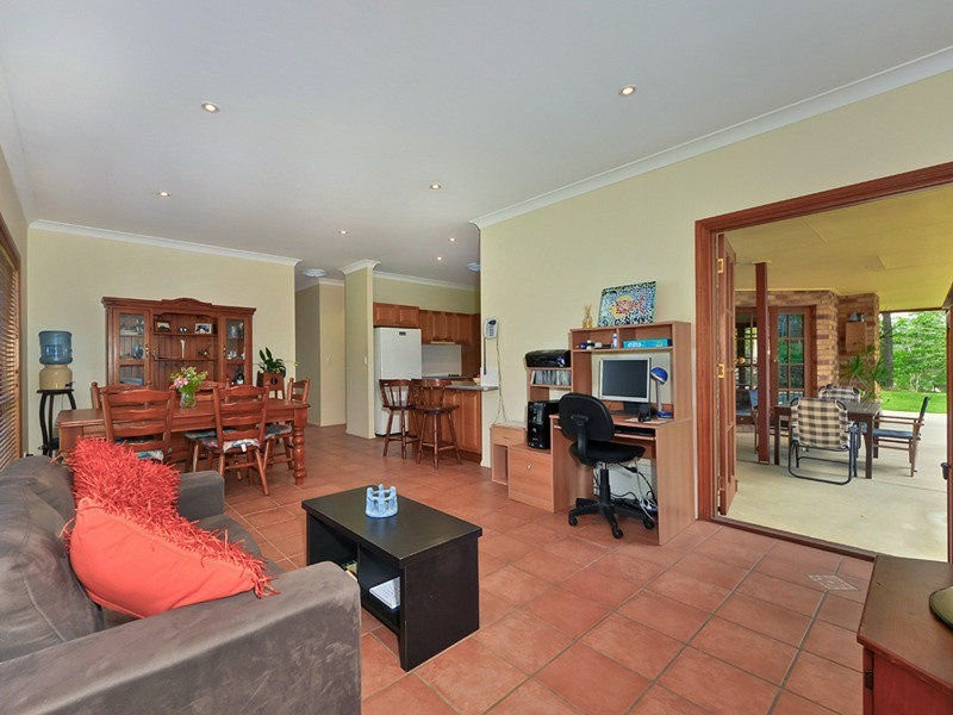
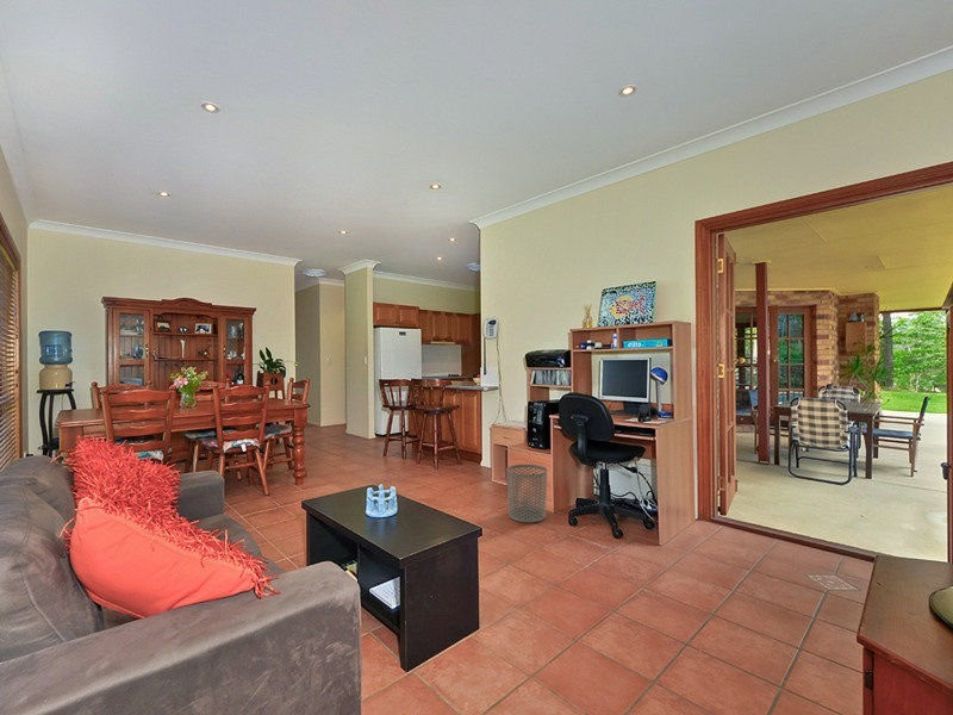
+ waste bin (527, 492)
